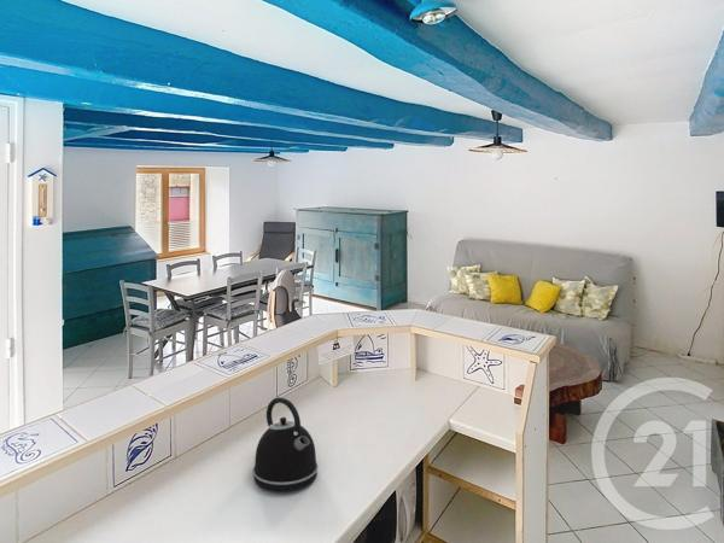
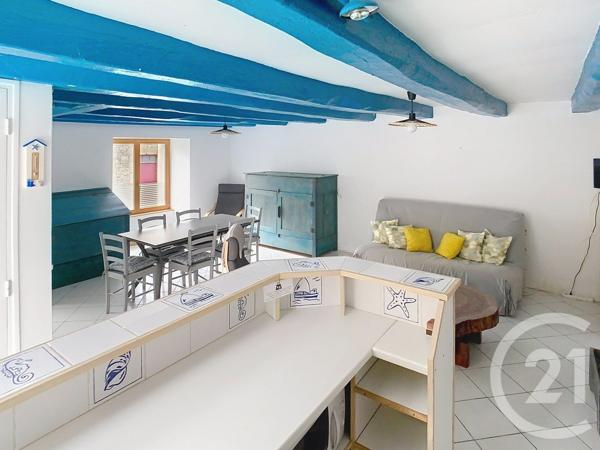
- kettle (285, 437)
